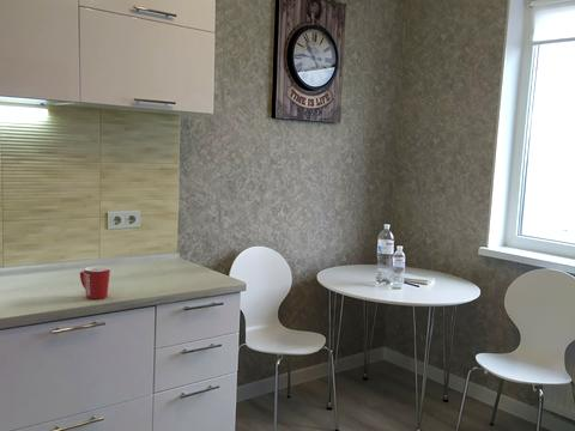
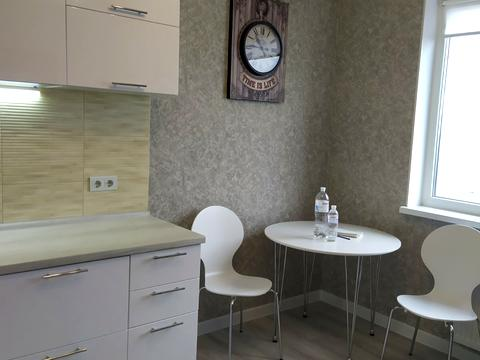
- mug (92, 281)
